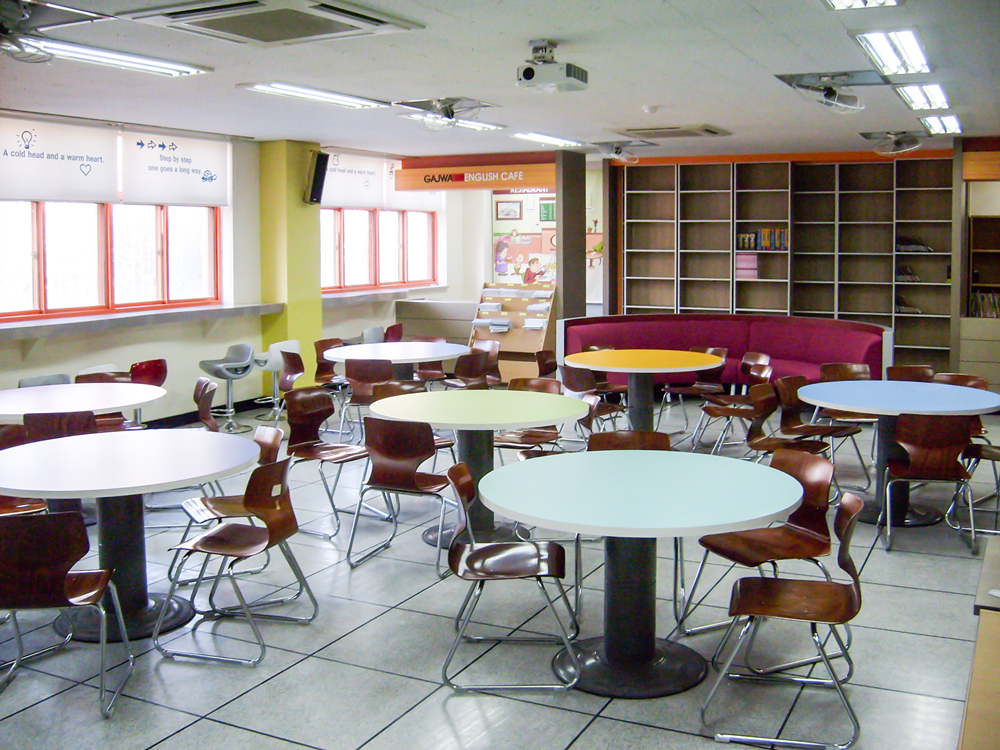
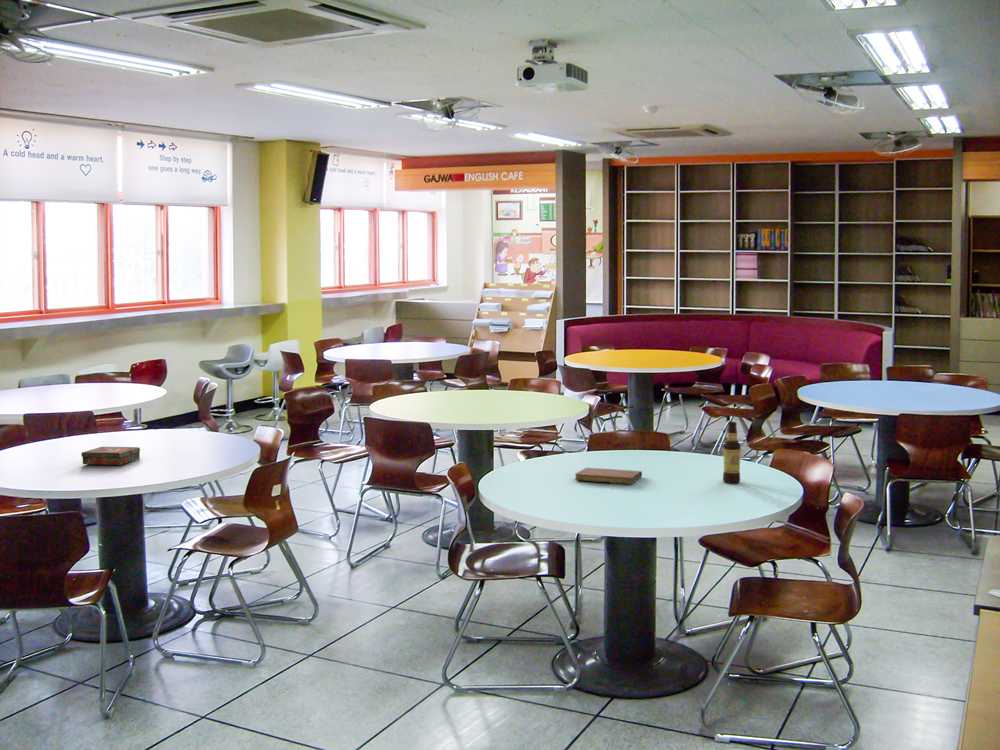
+ book (111, 455)
+ notebook (608, 475)
+ bottle (732, 452)
